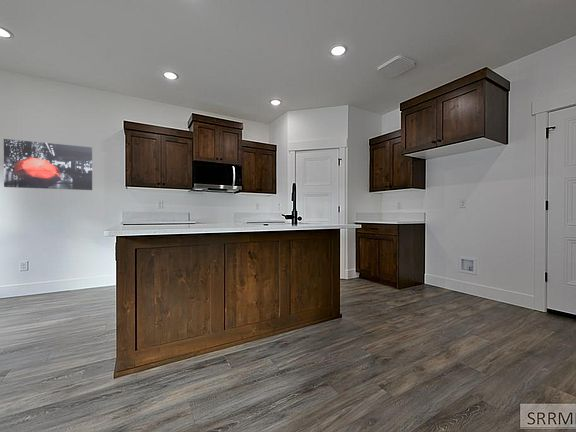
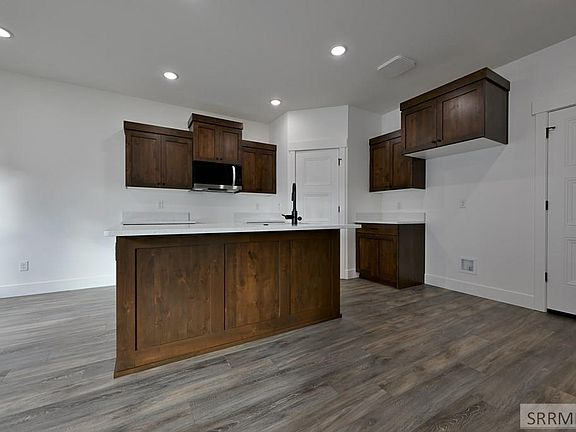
- wall art (50, 166)
